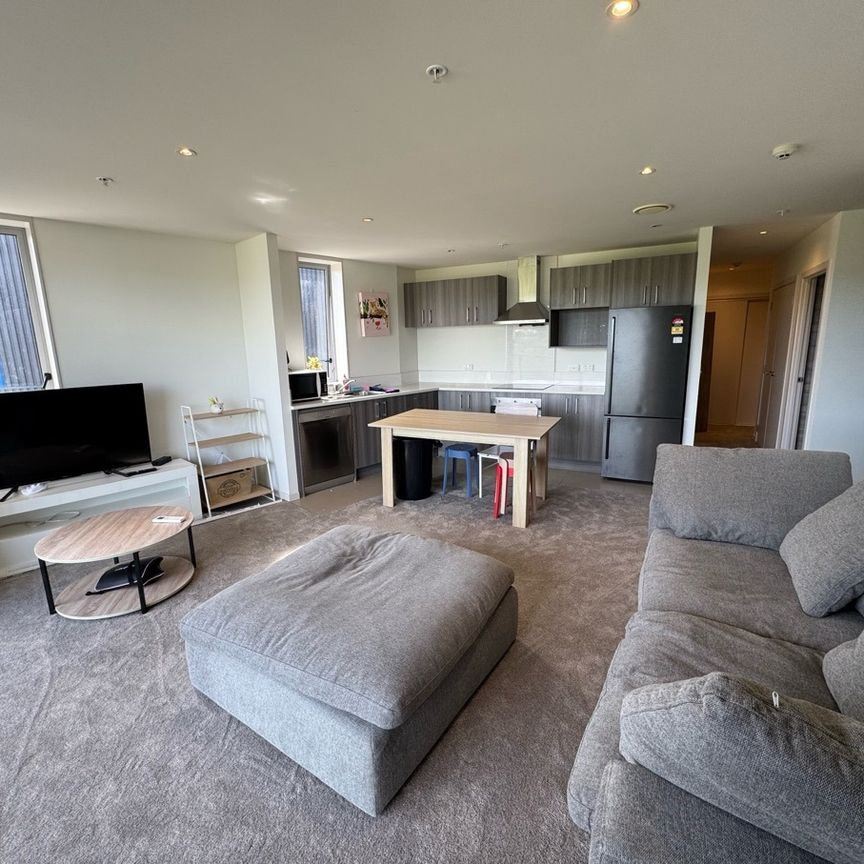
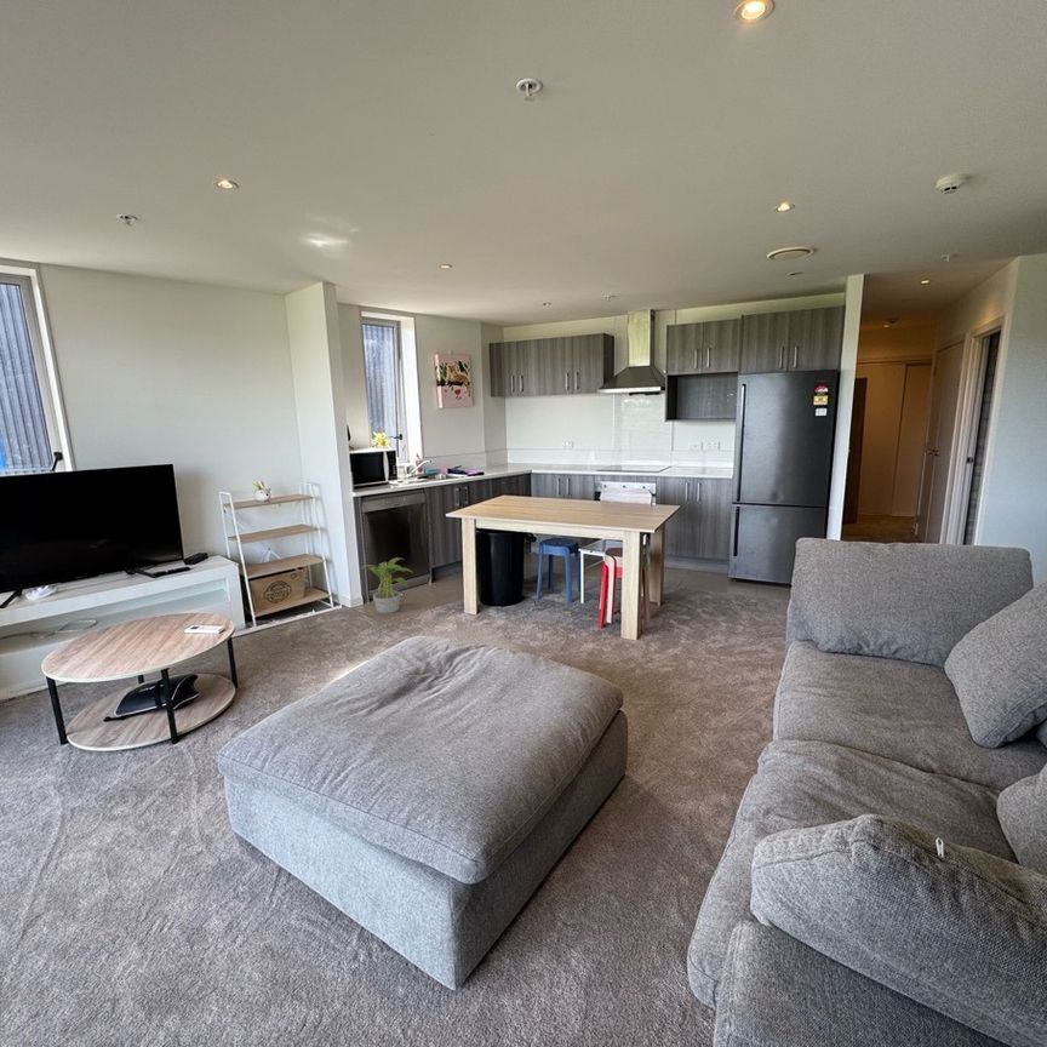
+ potted plant (385, 585)
